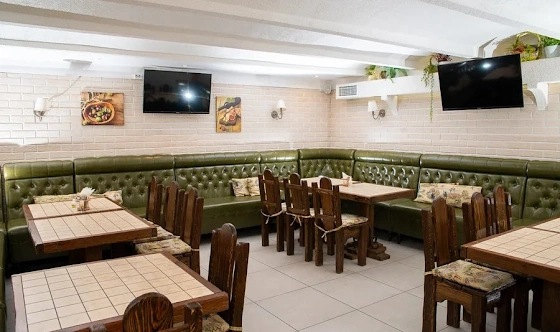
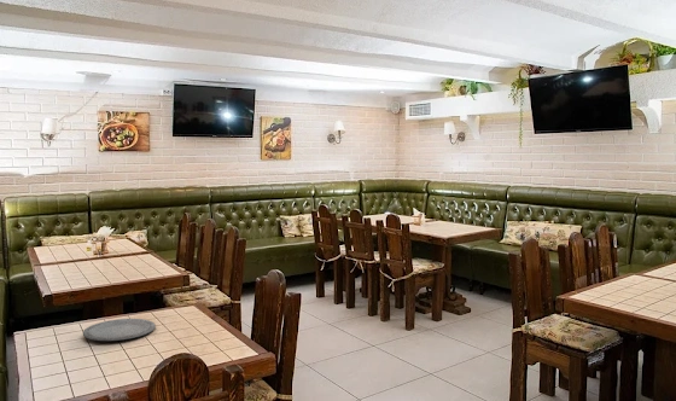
+ plate (120, 330)
